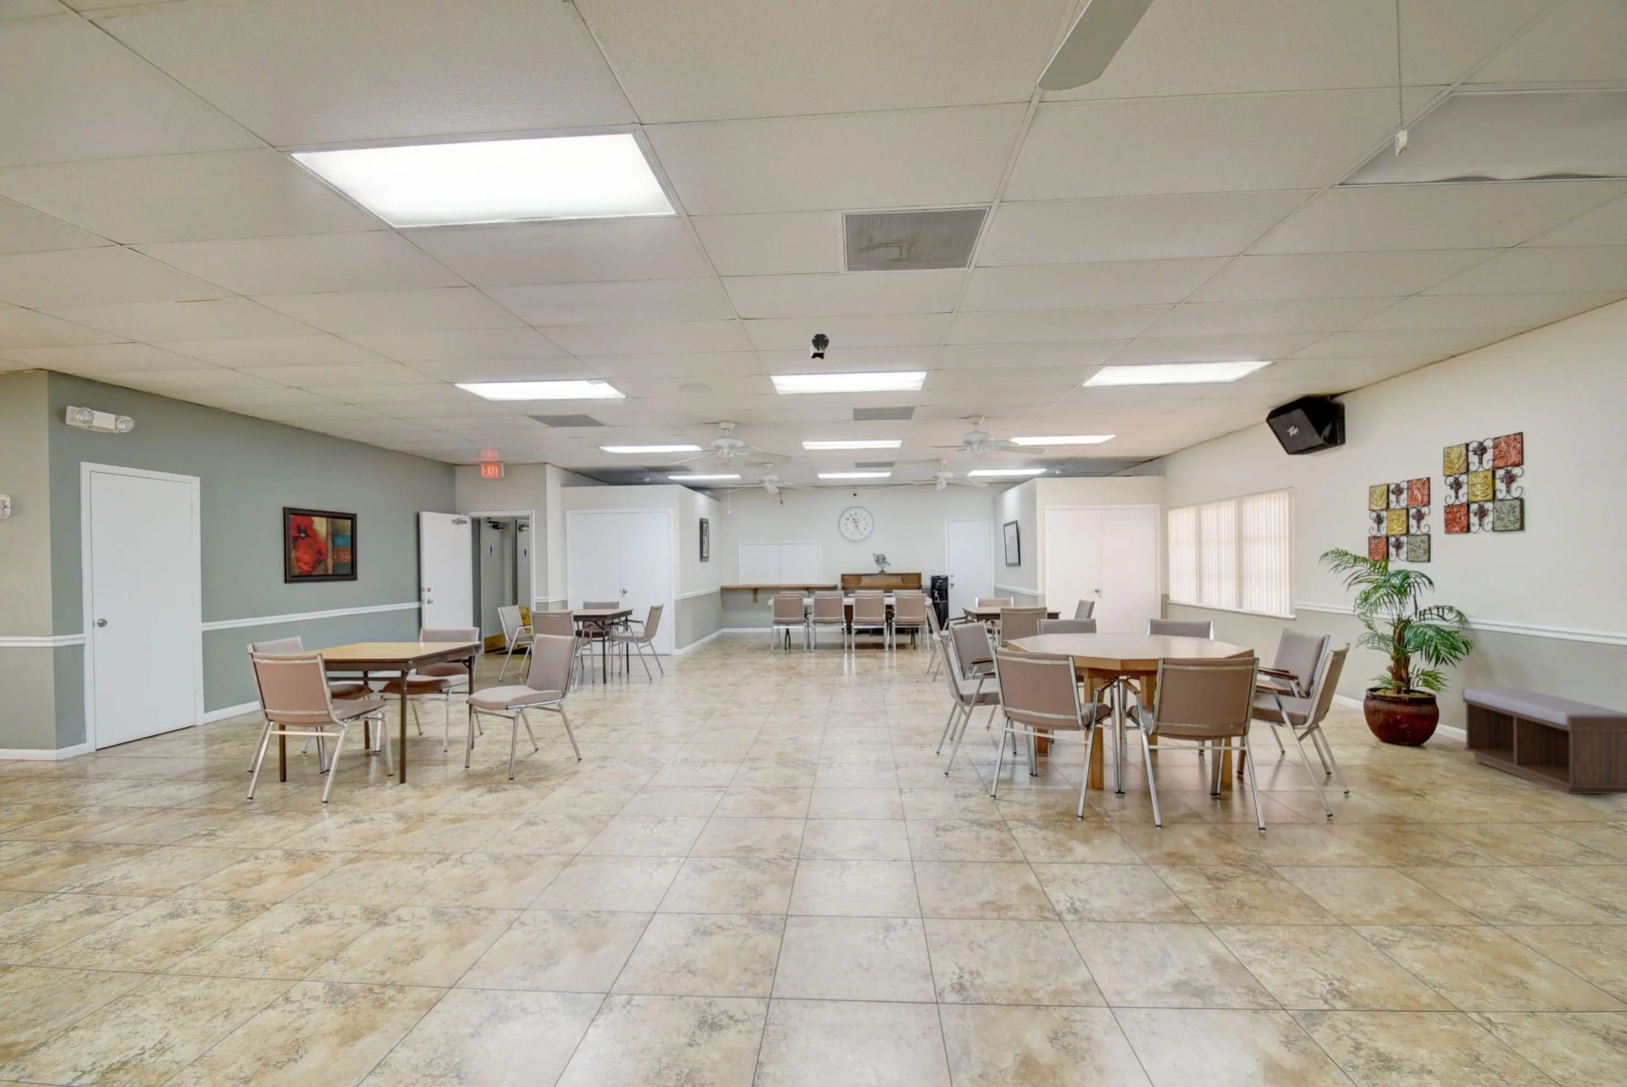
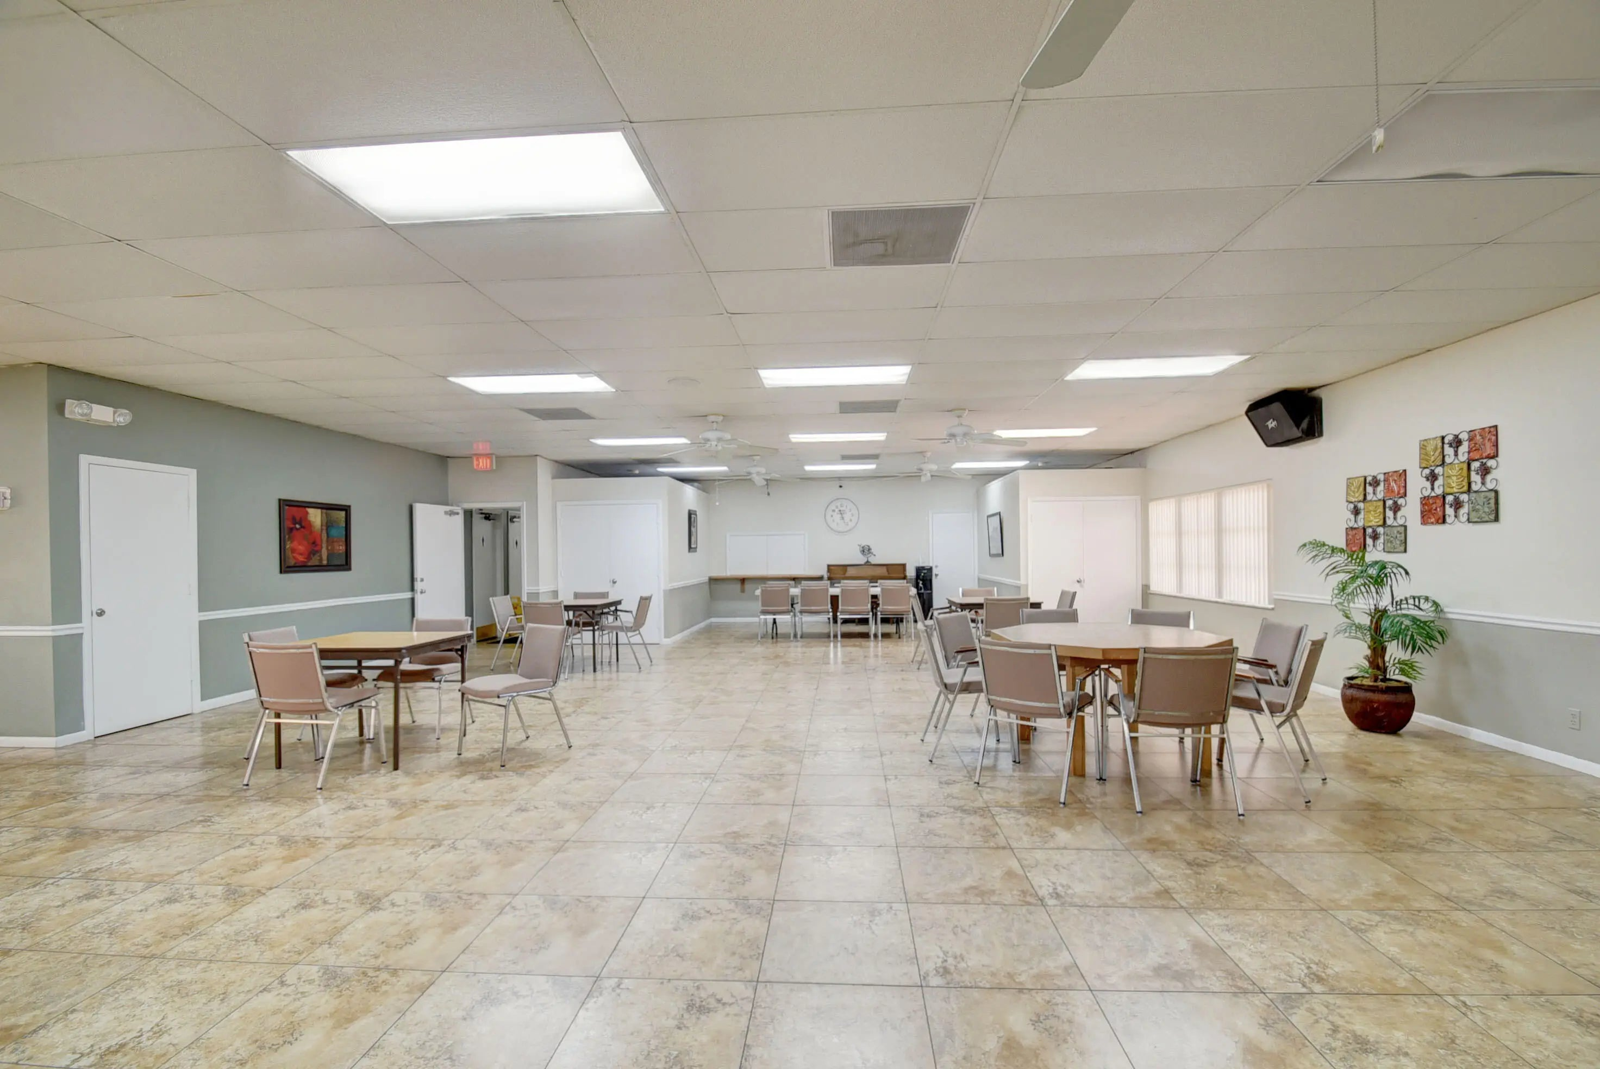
- bench (1543, 736)
- security camera (819, 346)
